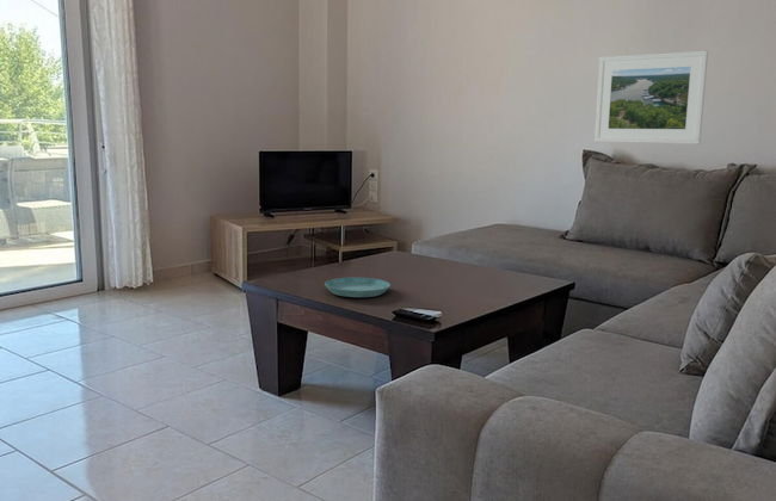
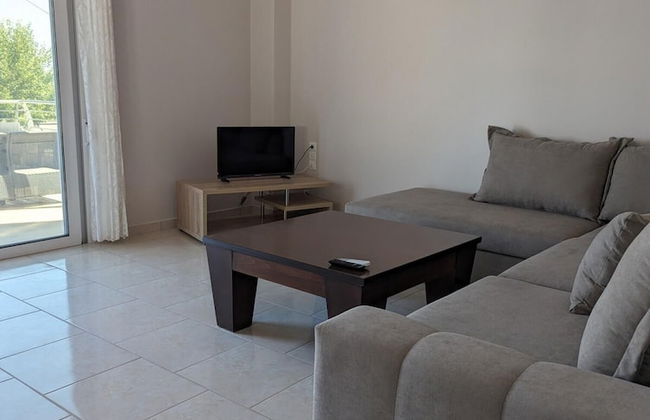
- saucer (357, 287)
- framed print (647, 98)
